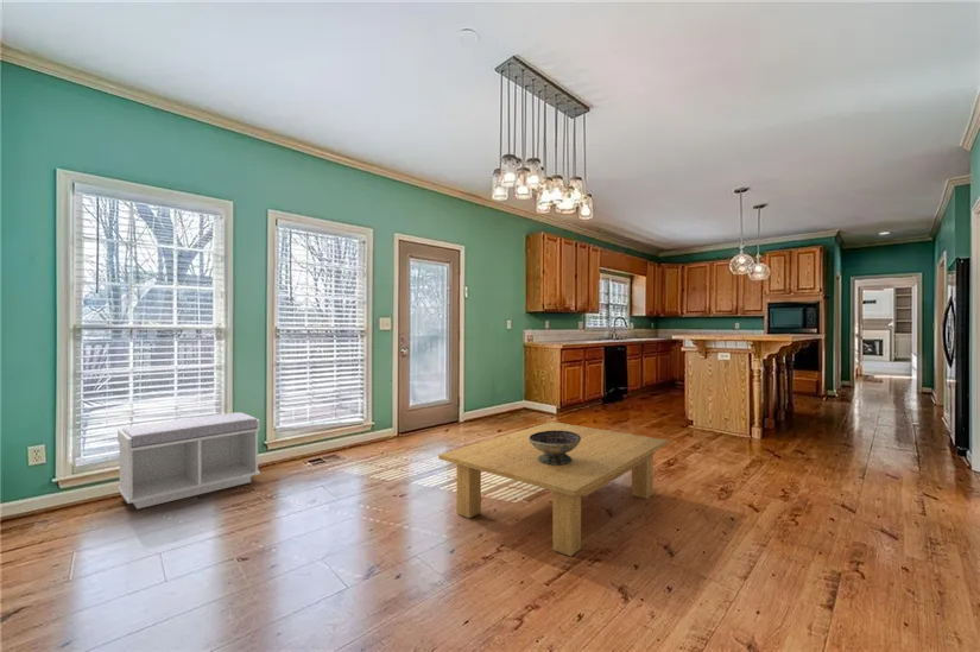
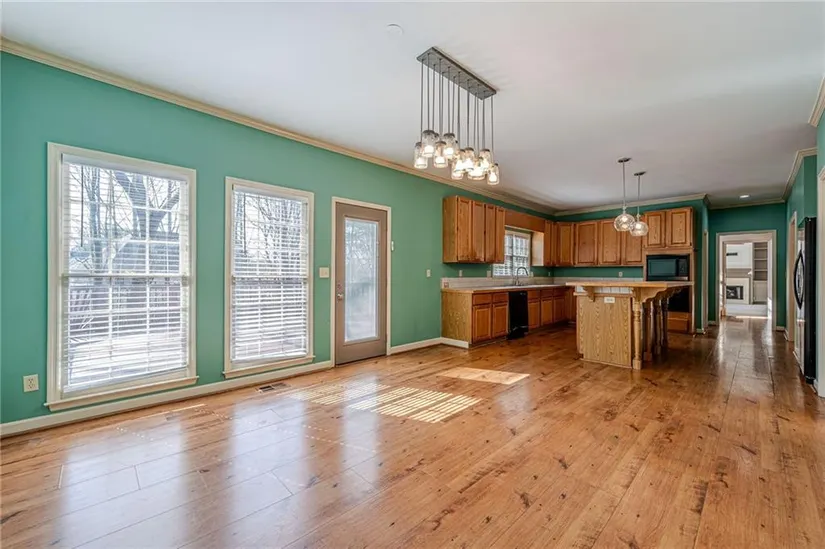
- coffee table (559, 475)
- decorative bowl (554, 448)
- bench (191, 455)
